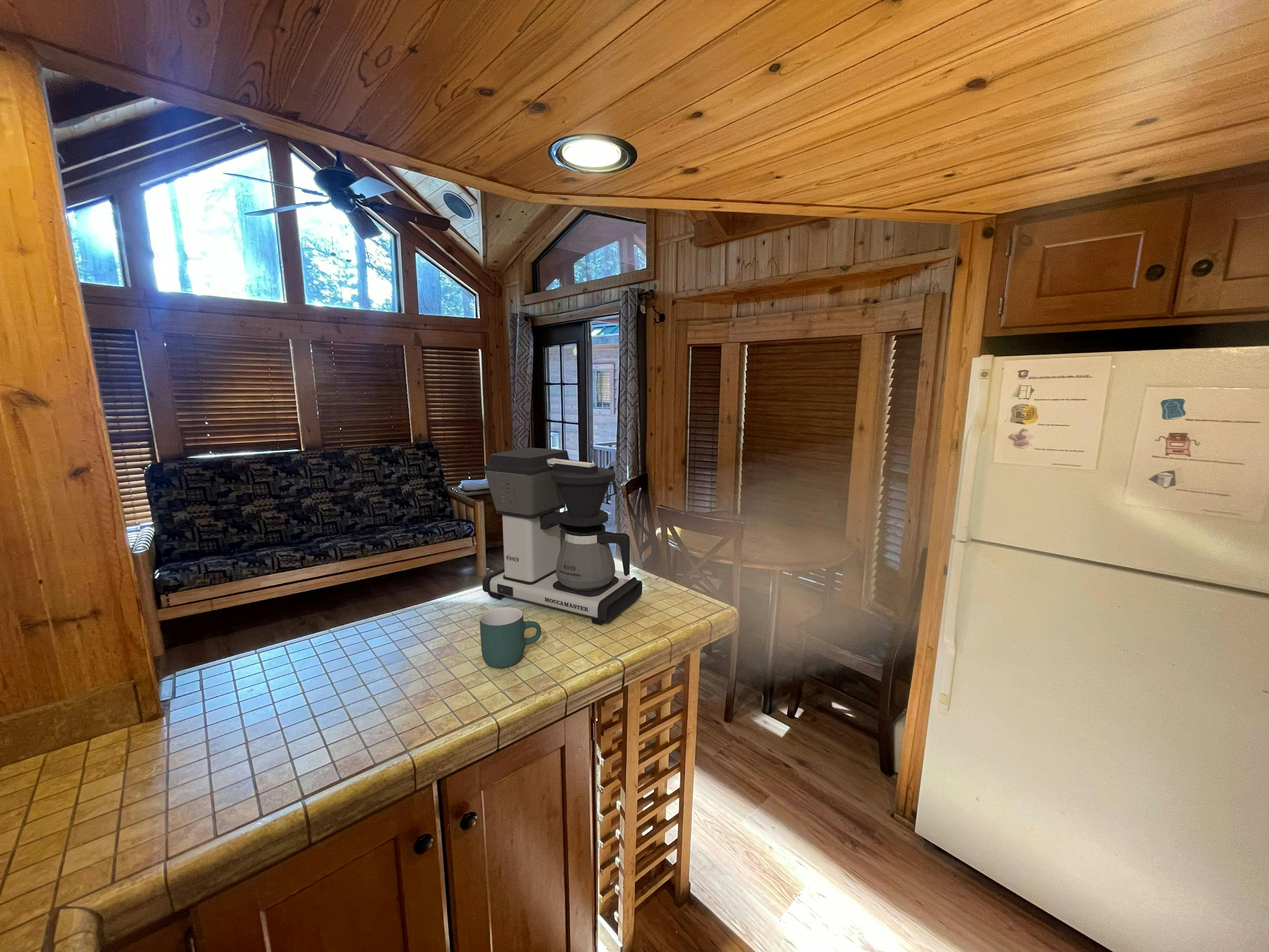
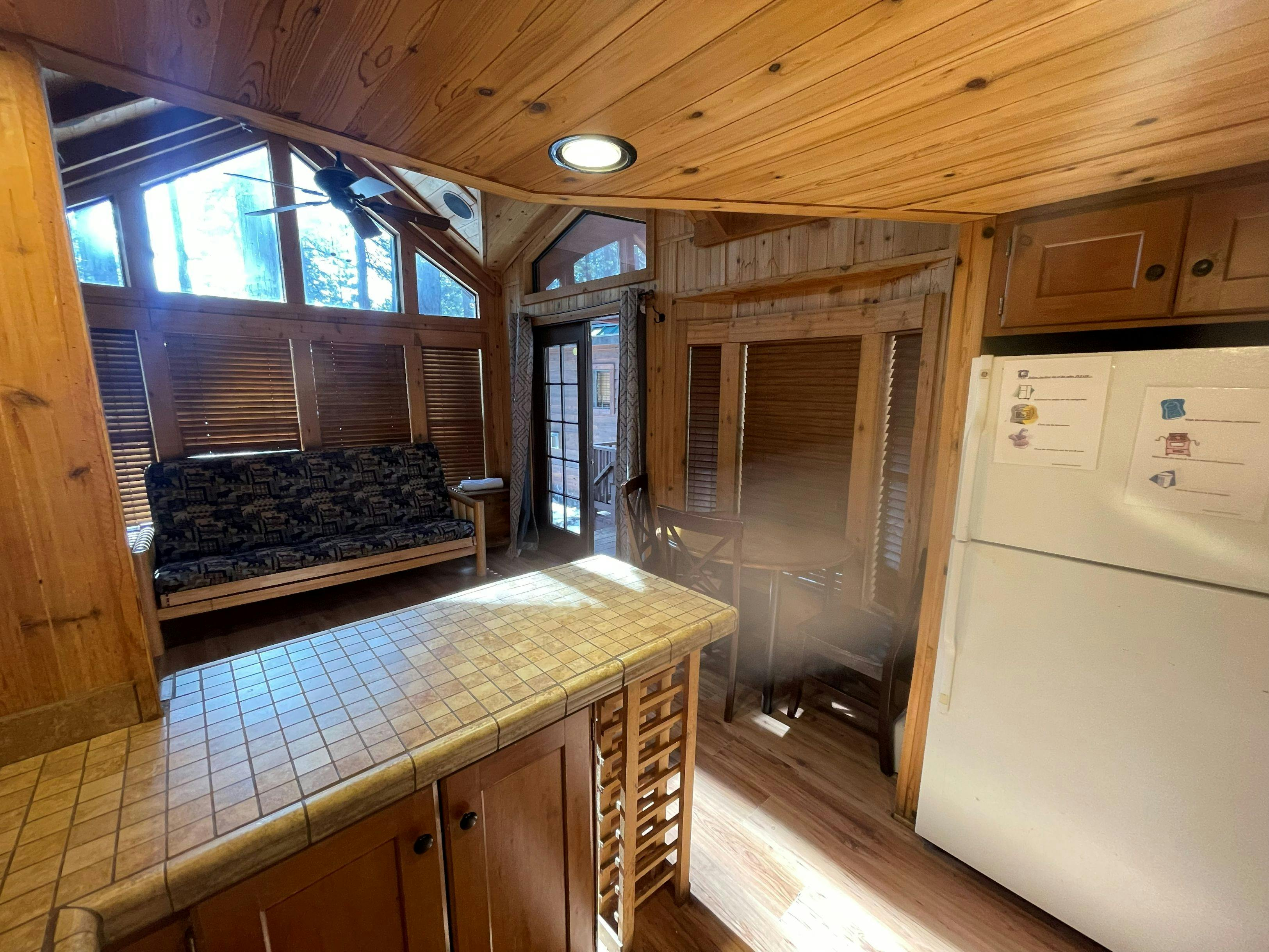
- mug (509, 635)
- coffee maker (562, 529)
